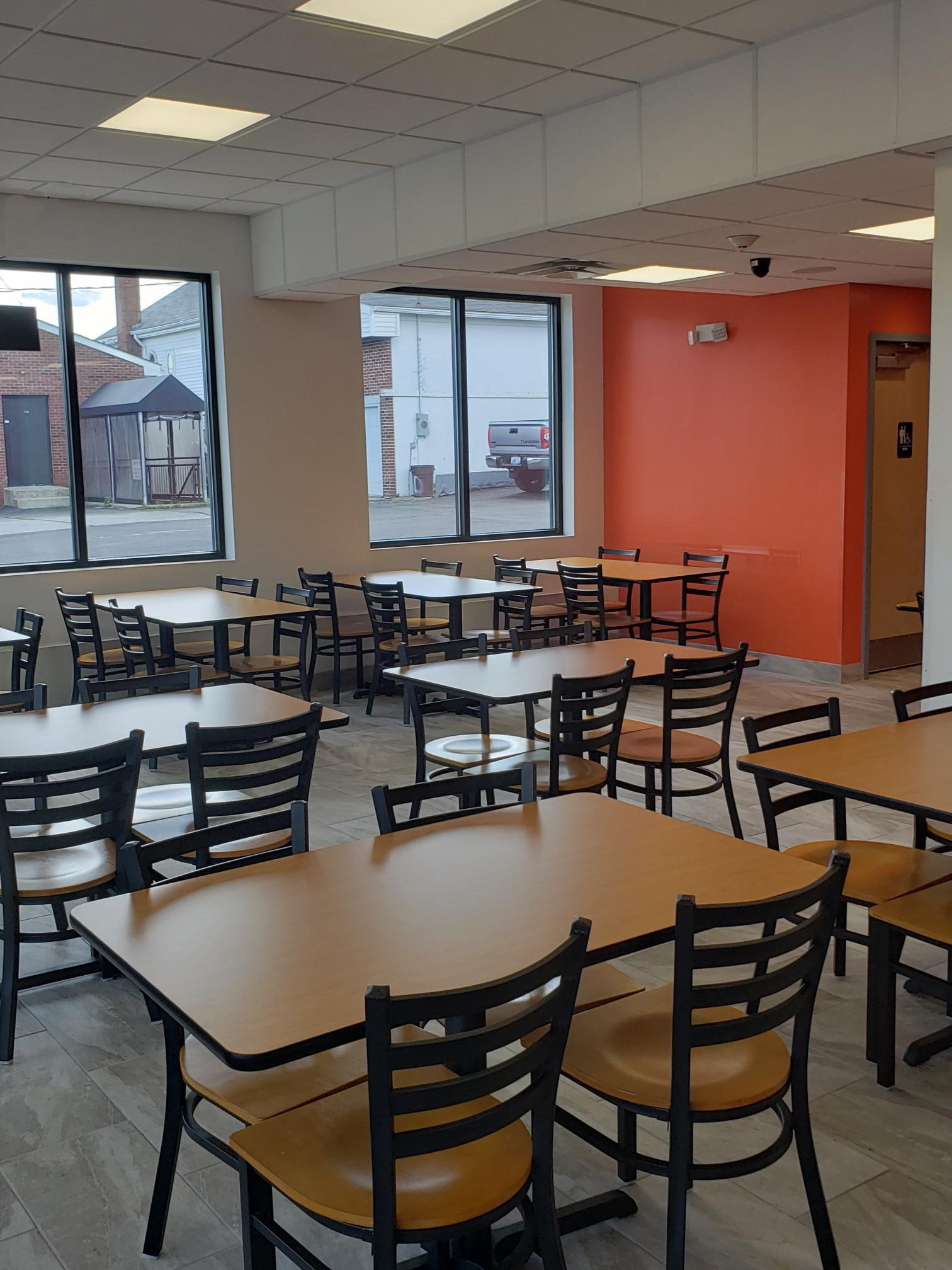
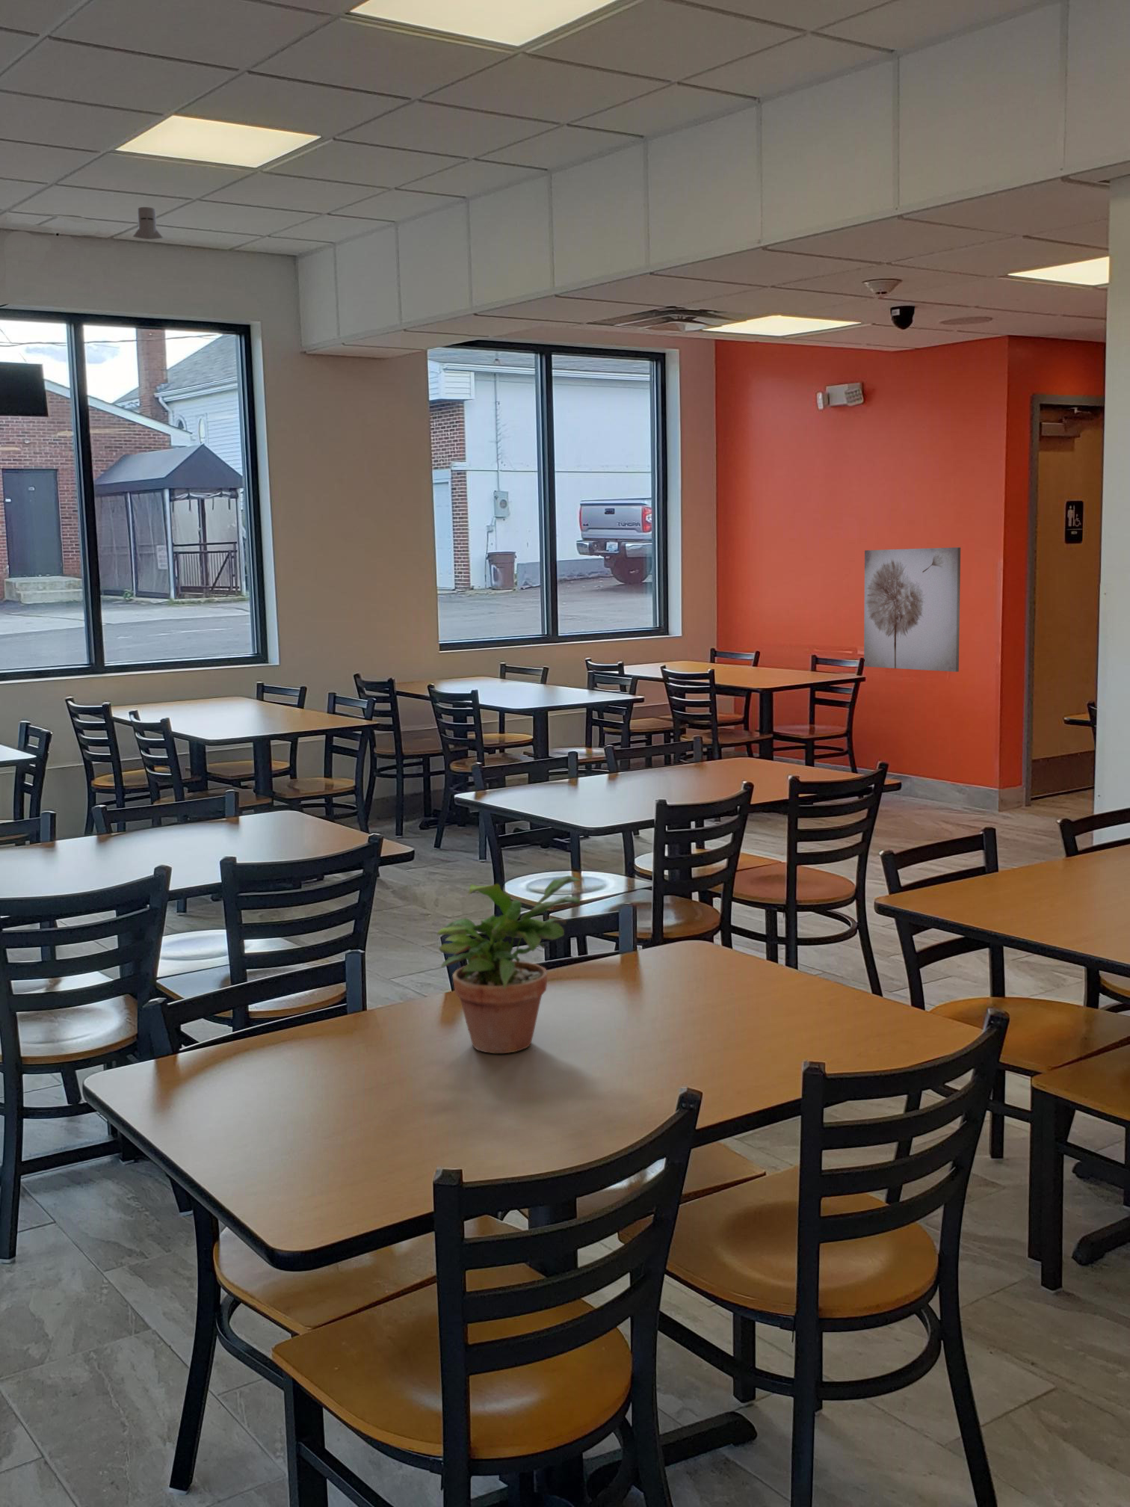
+ knight helmet (147, 225)
+ potted plant (506, 955)
+ wall art (910, 609)
